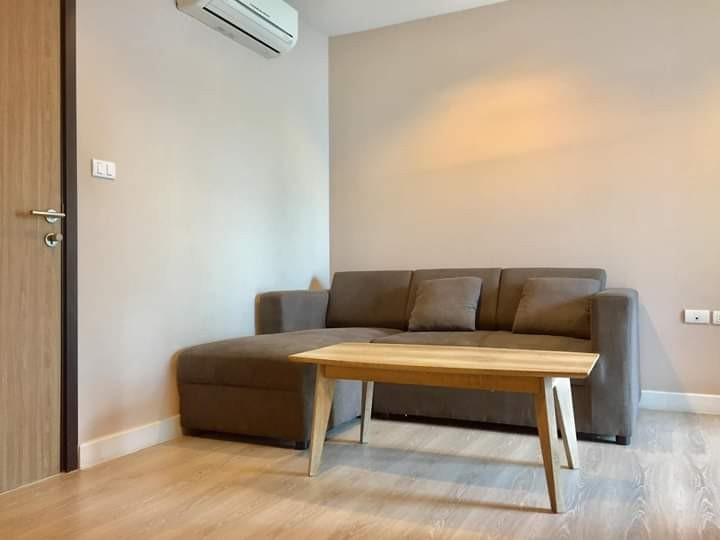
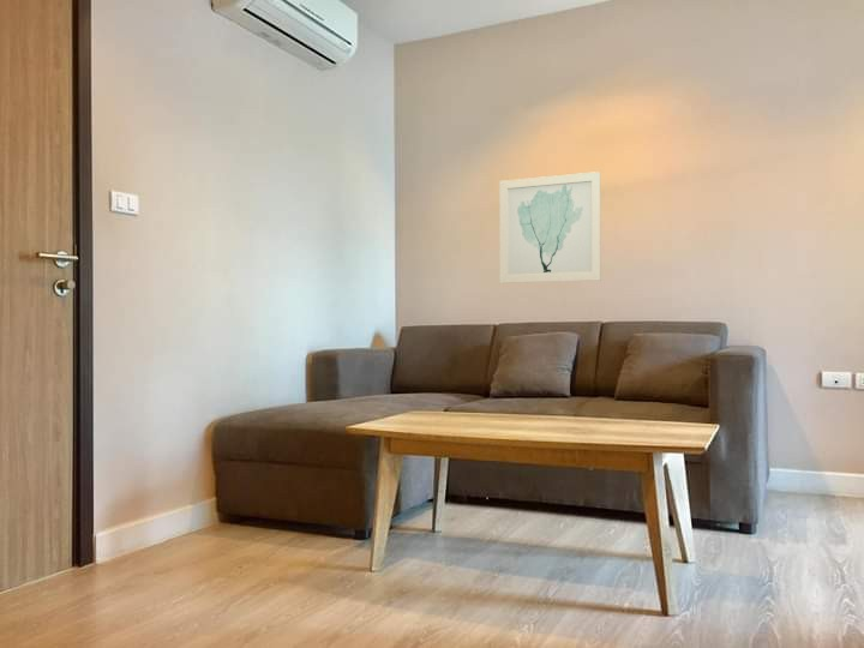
+ wall art (548, 229)
